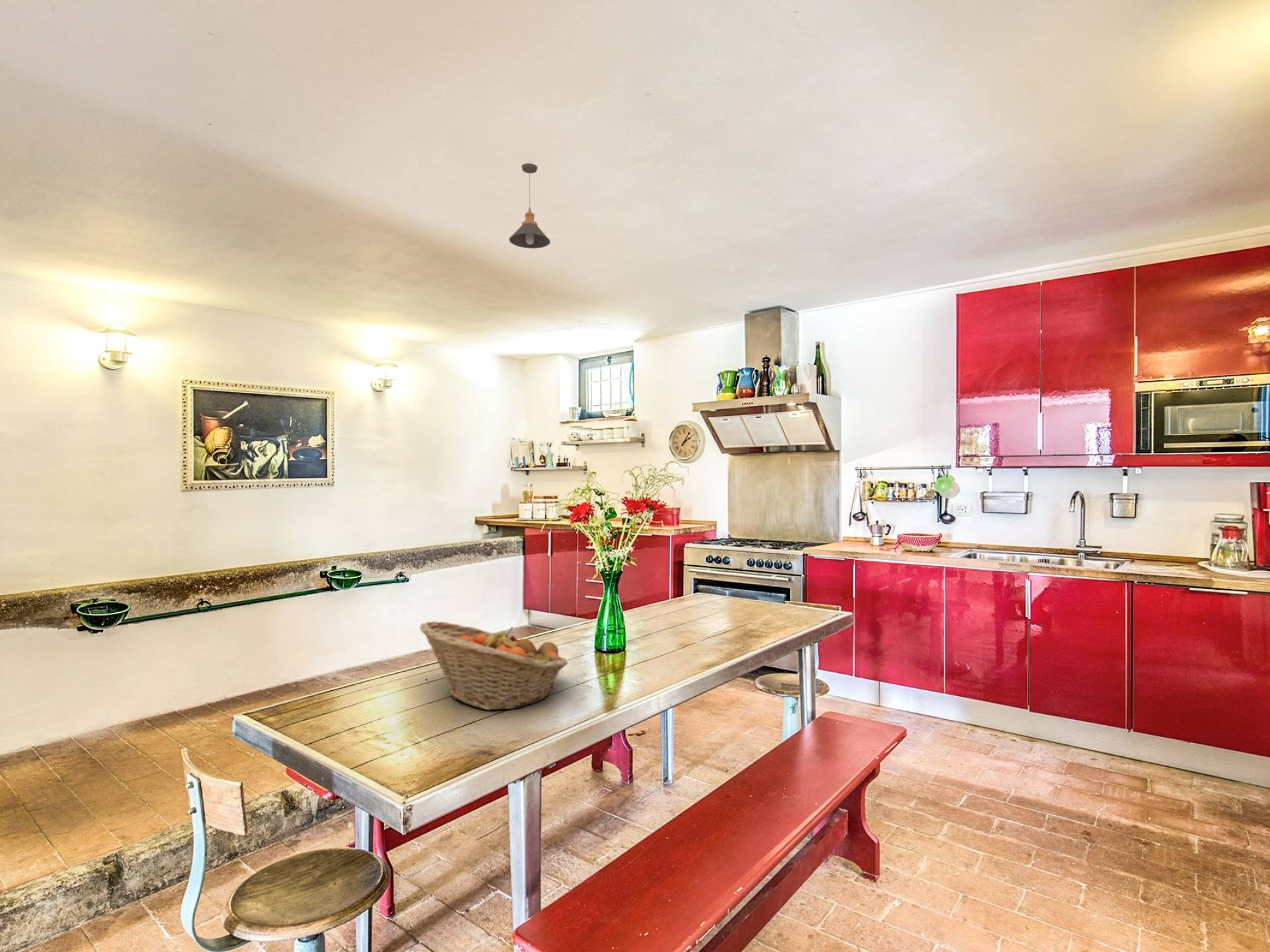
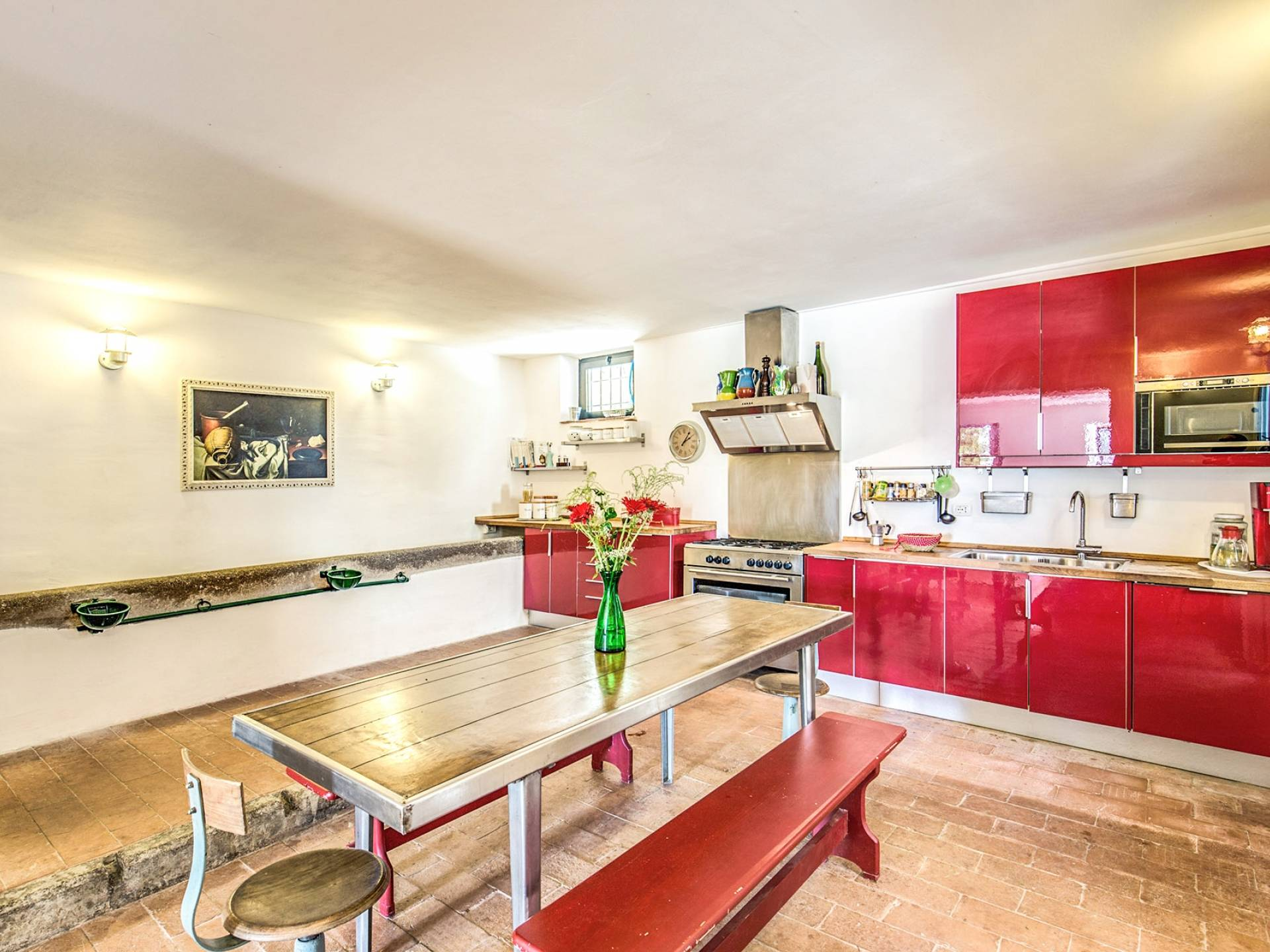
- pendant light (529, 205)
- fruit basket (493, 656)
